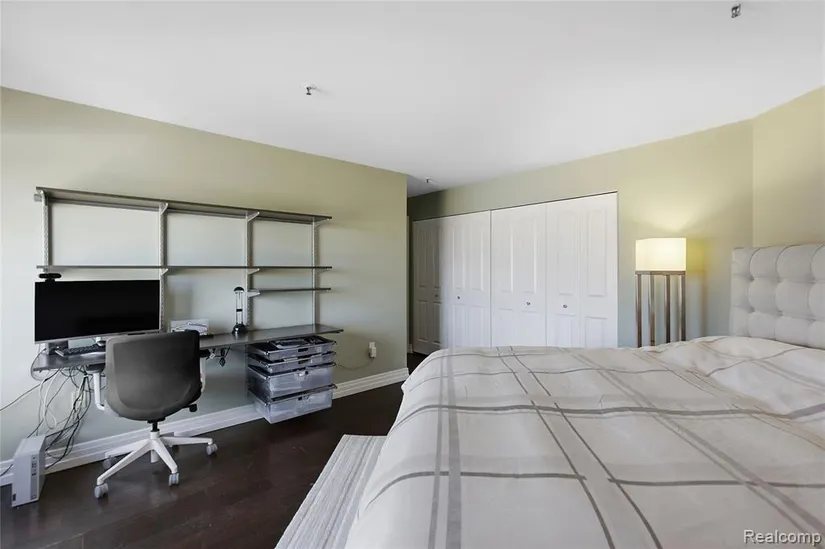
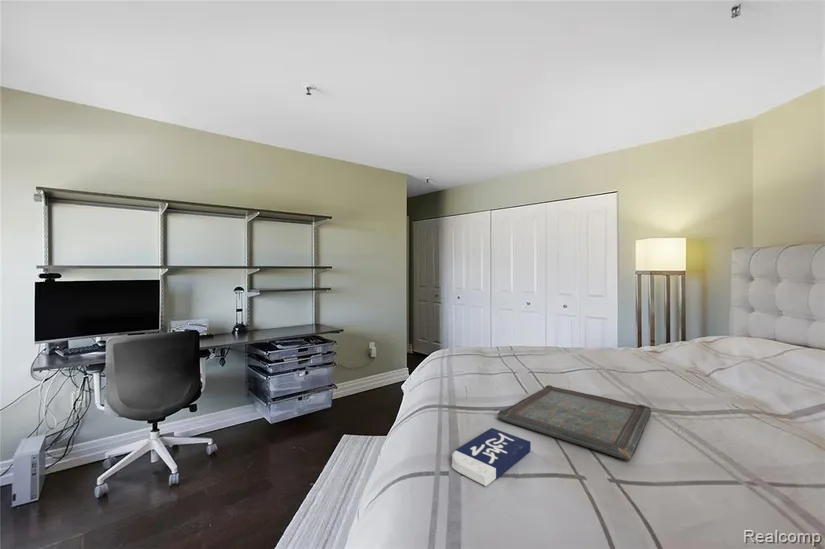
+ book (489, 453)
+ serving tray (578, 413)
